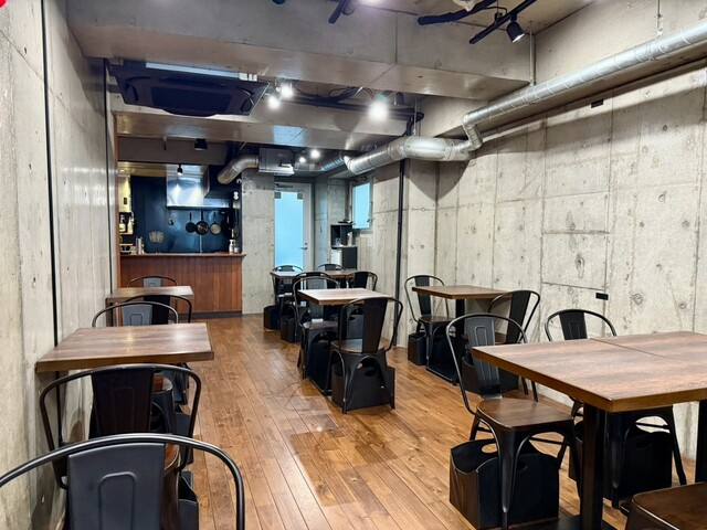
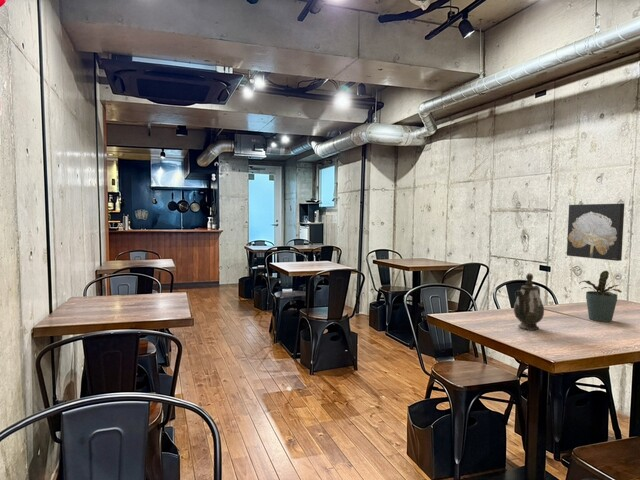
+ teapot (528, 300)
+ potted plant (598, 294)
+ wall art (594, 231)
